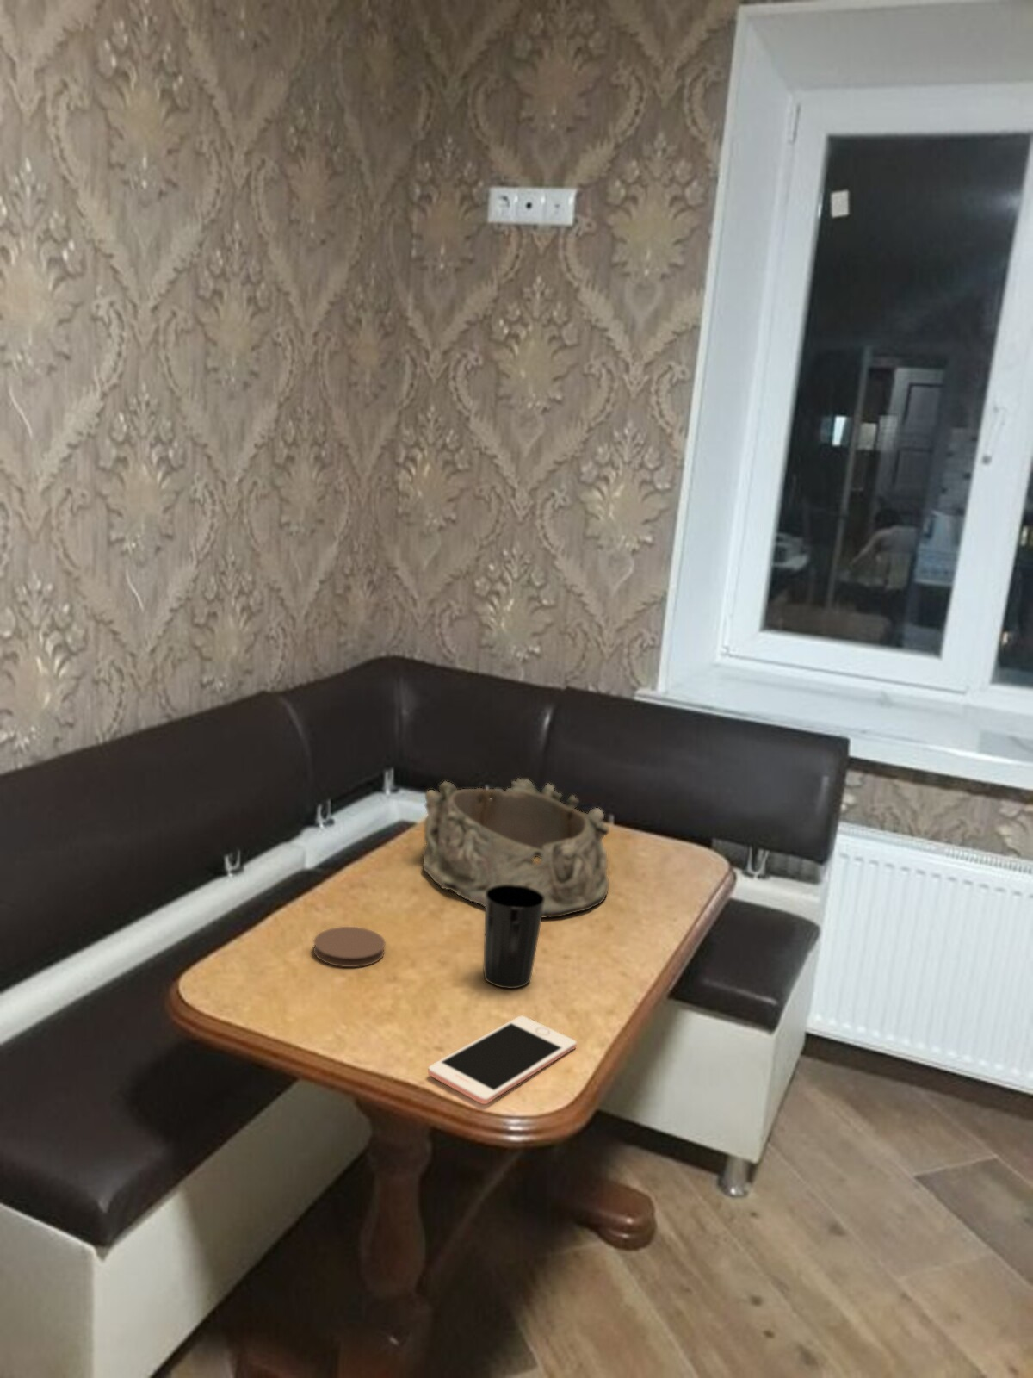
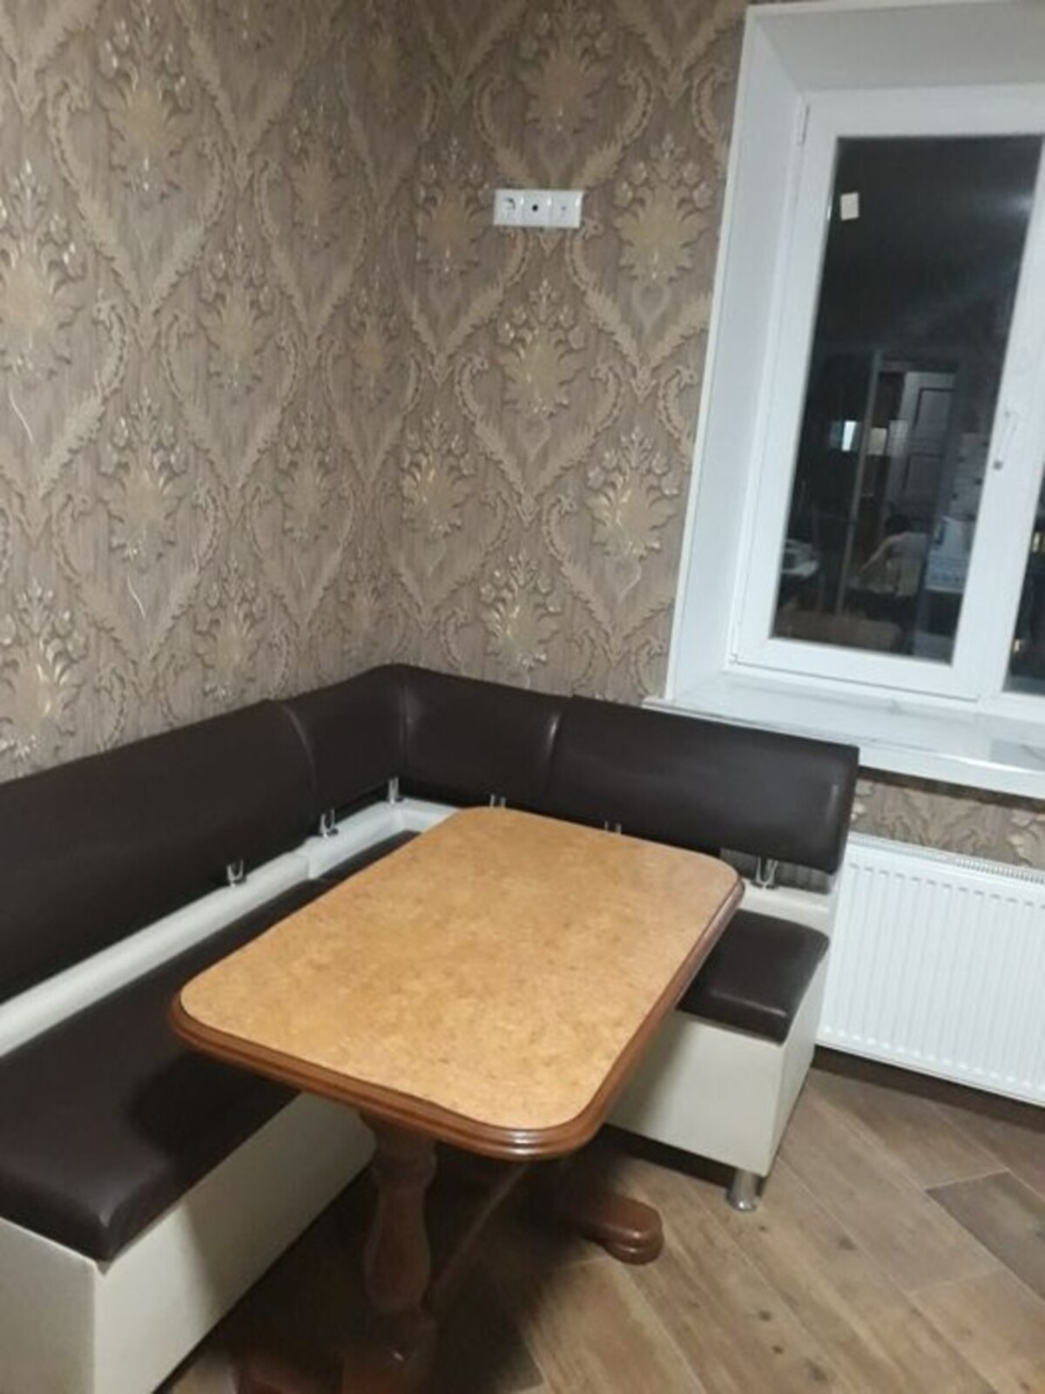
- coaster (348, 946)
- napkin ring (516, 838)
- cup (510, 937)
- cell phone (505, 1057)
